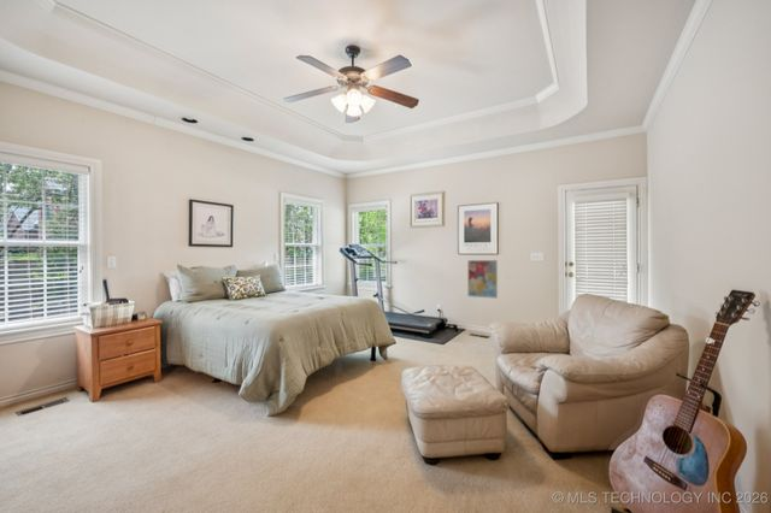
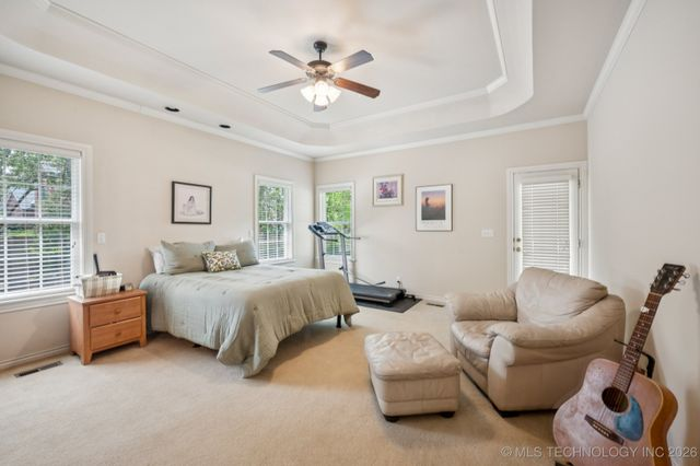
- wall art (482, 278)
